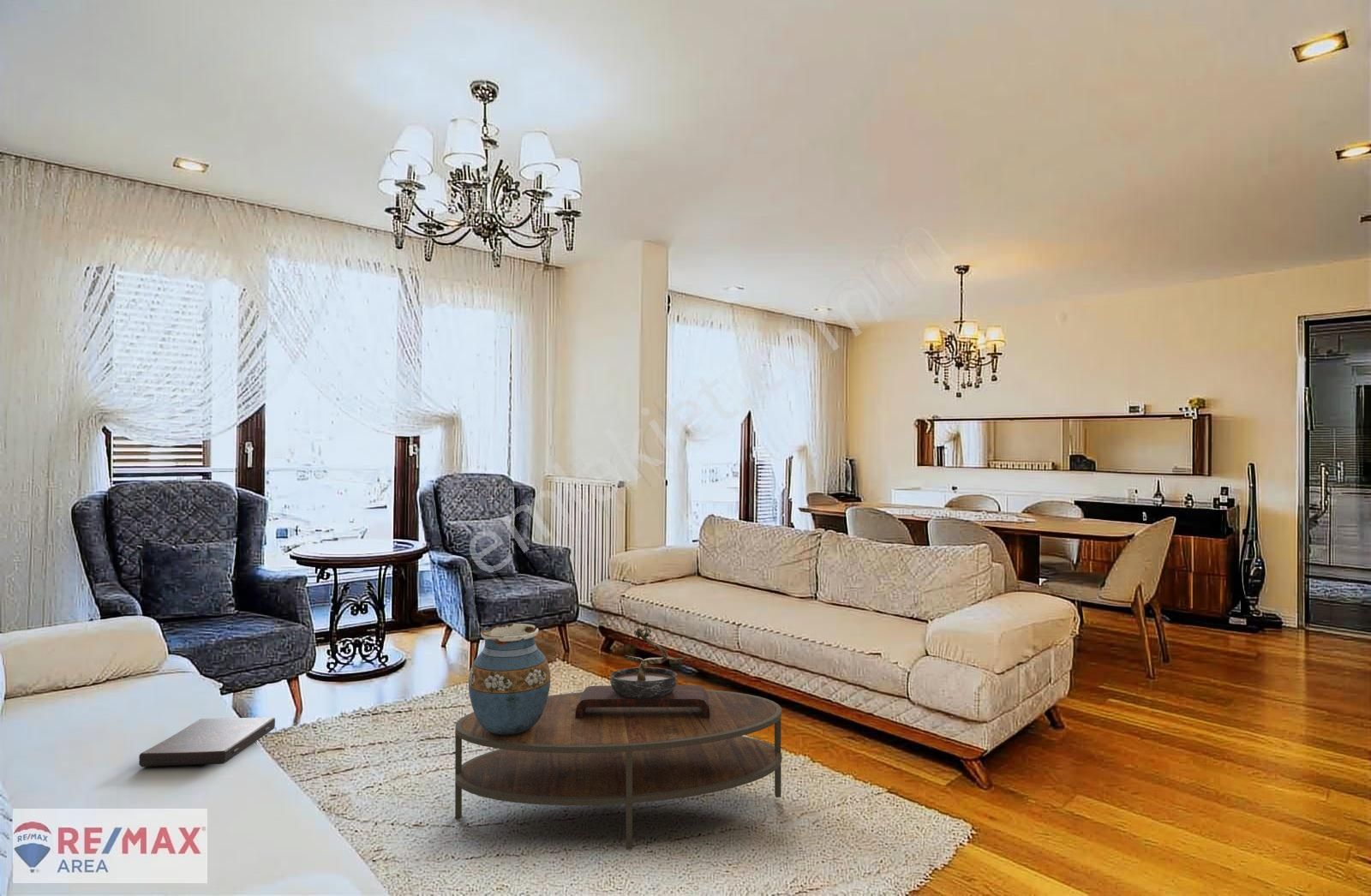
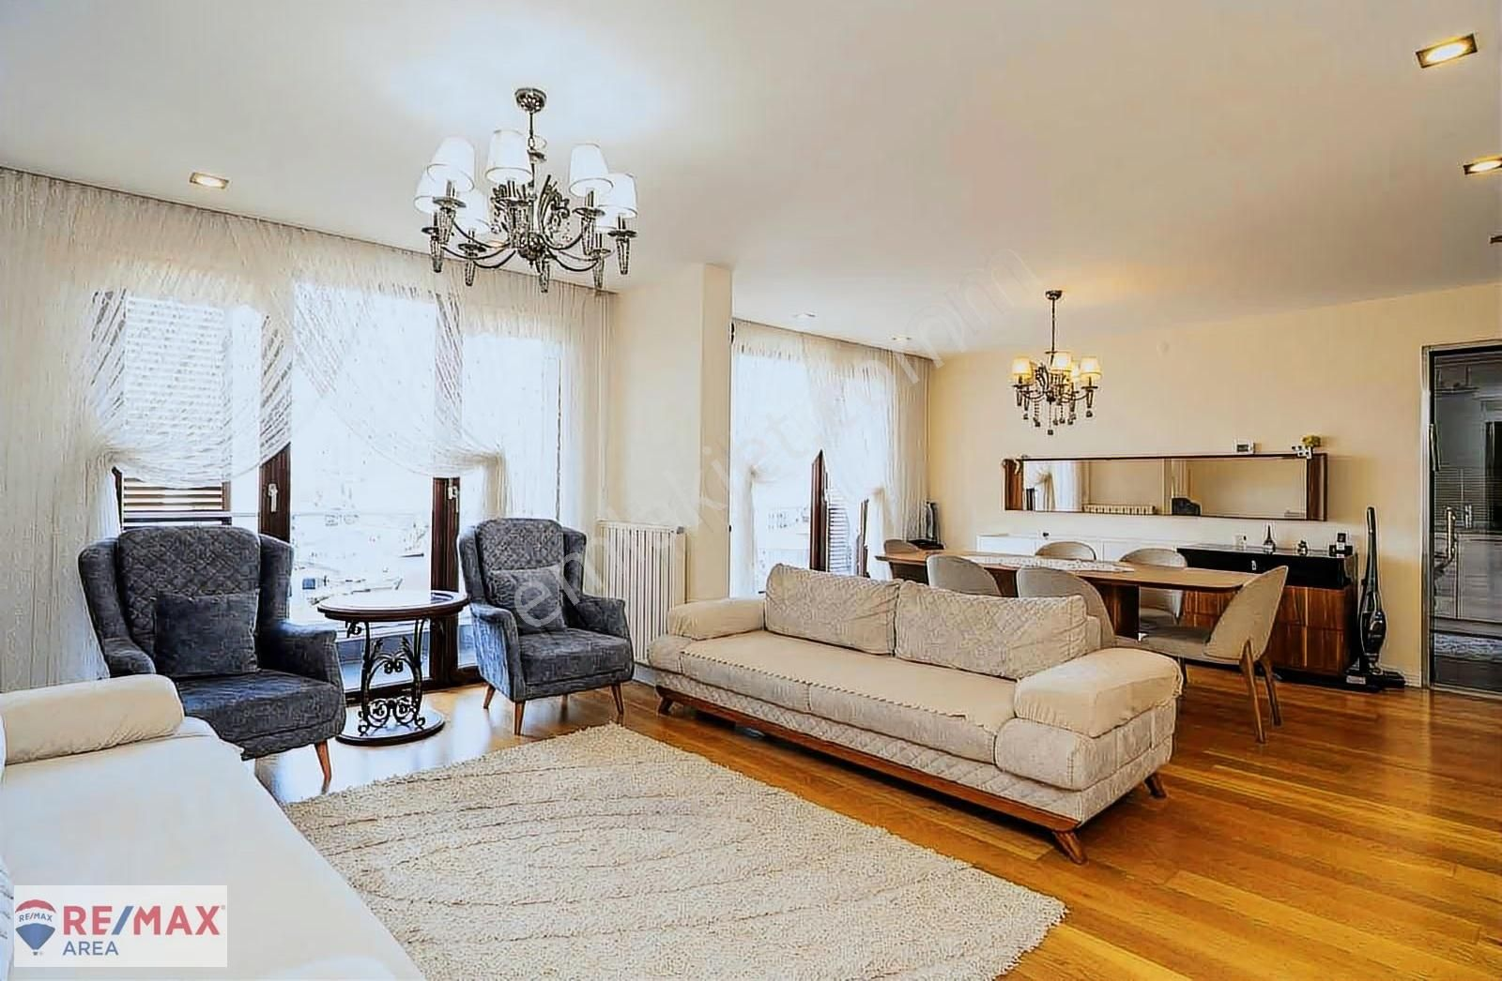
- bonsai tree (644, 665)
- book (212, 739)
- coffee table (623, 761)
- vase (510, 678)
